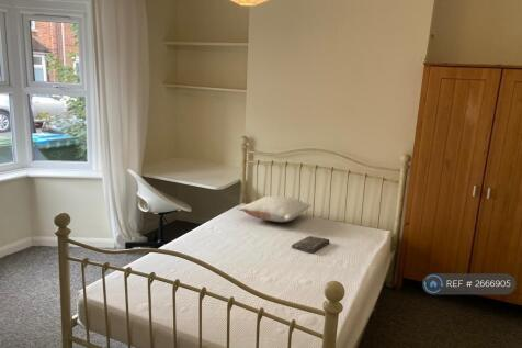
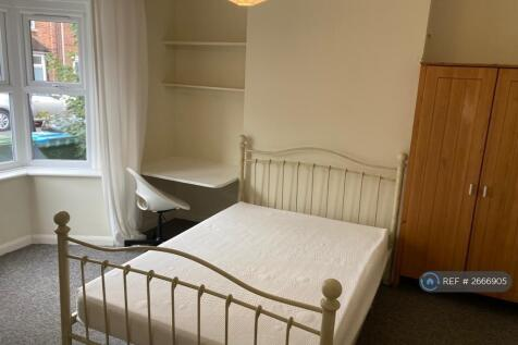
- book (310, 244)
- pillow (275, 207)
